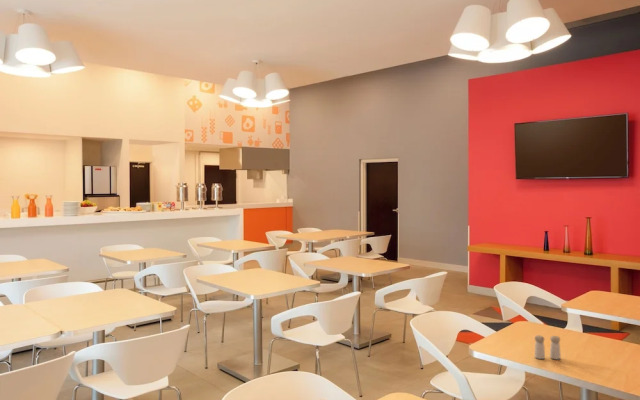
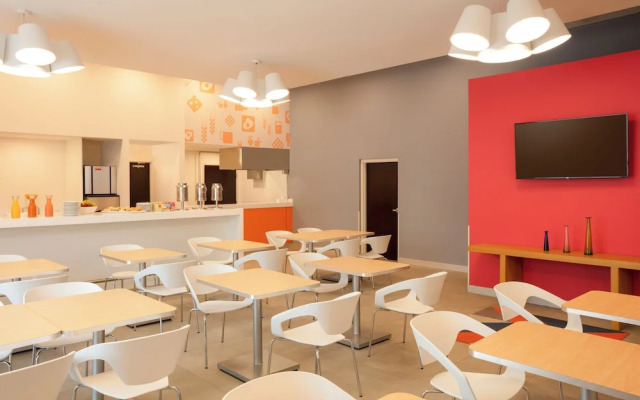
- salt and pepper shaker (550, 347)
